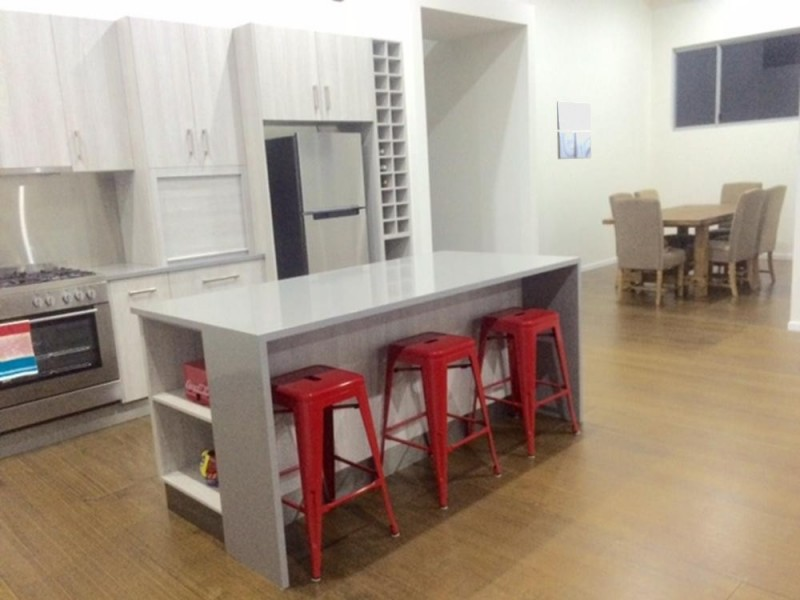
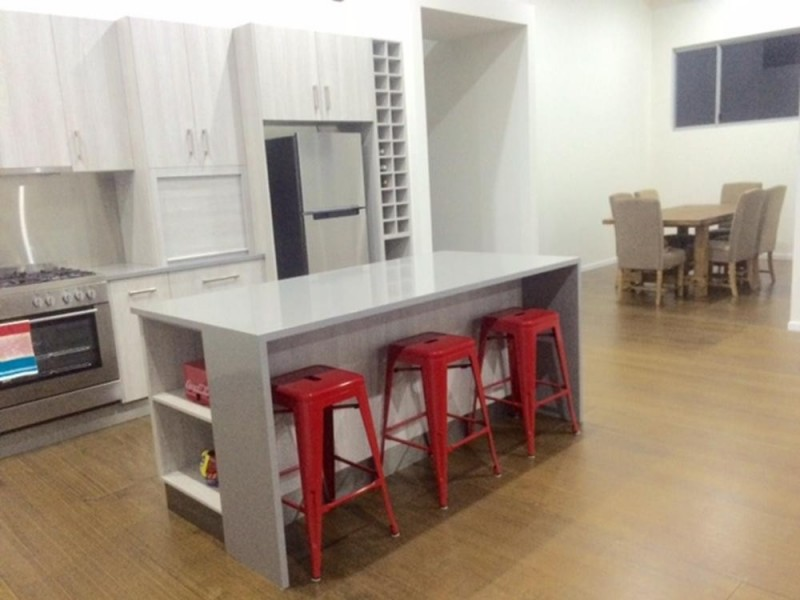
- wall art (574, 129)
